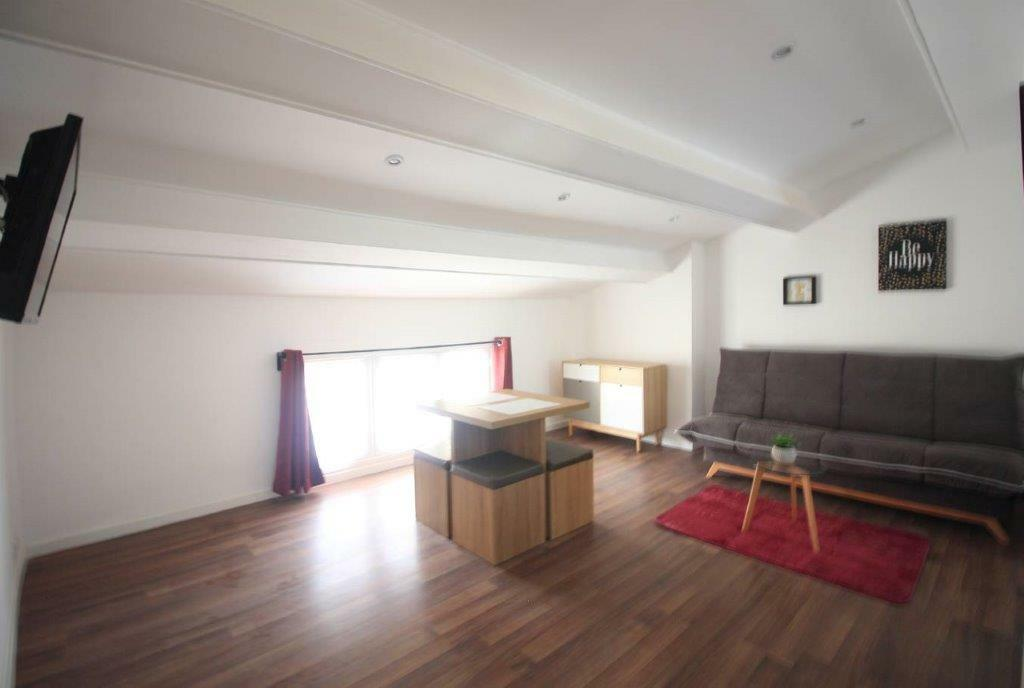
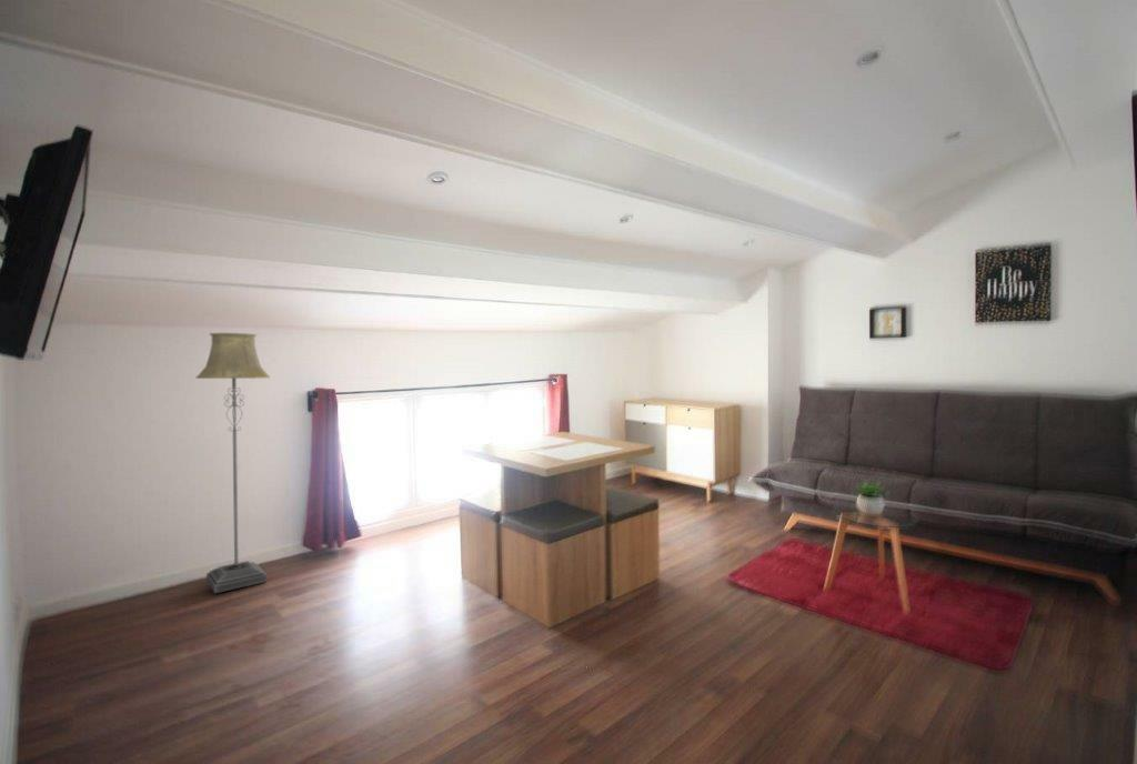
+ floor lamp (234, 458)
